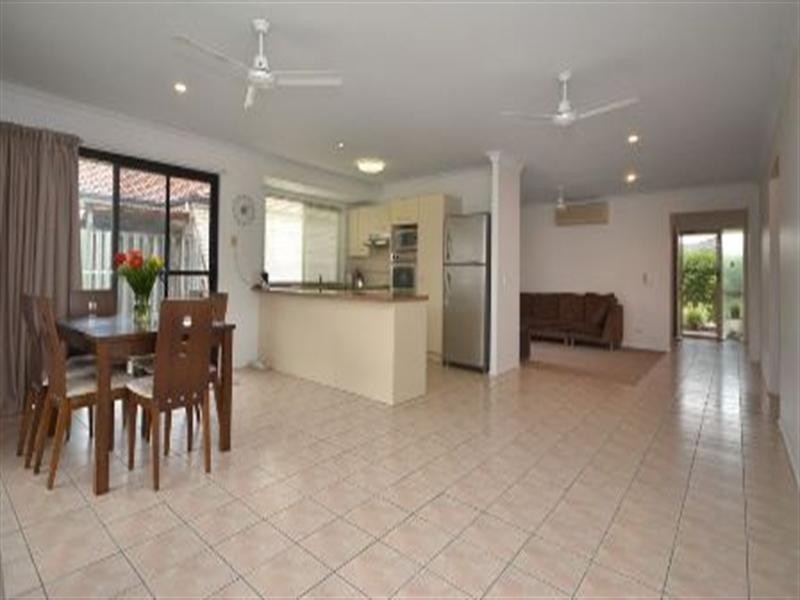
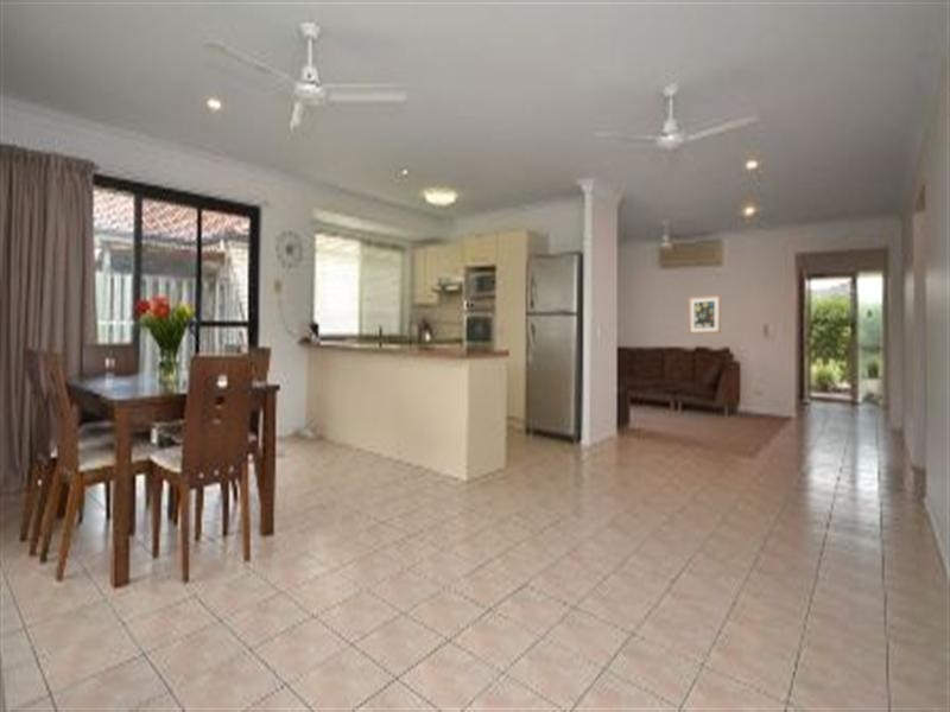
+ wall art (704, 314)
